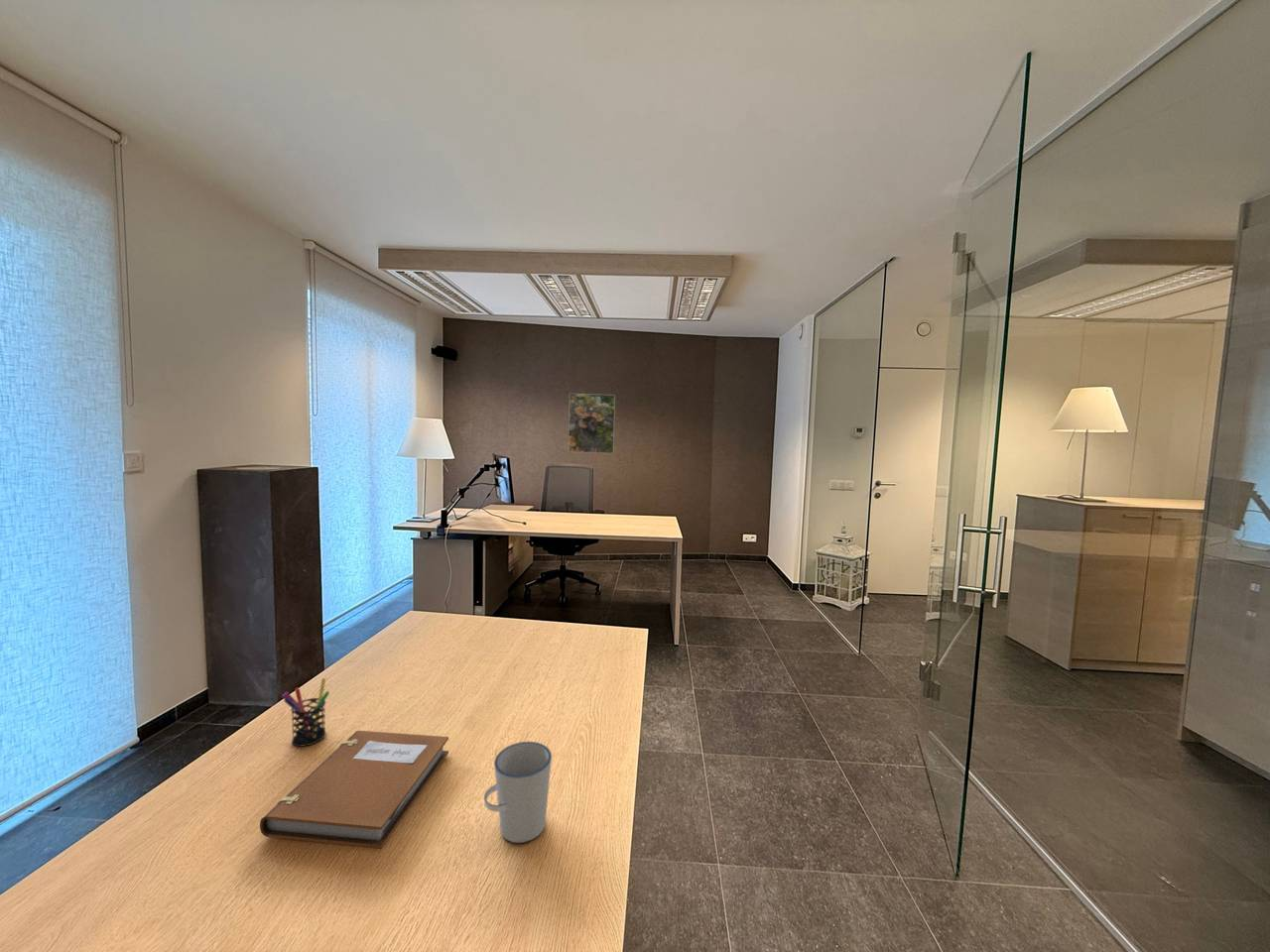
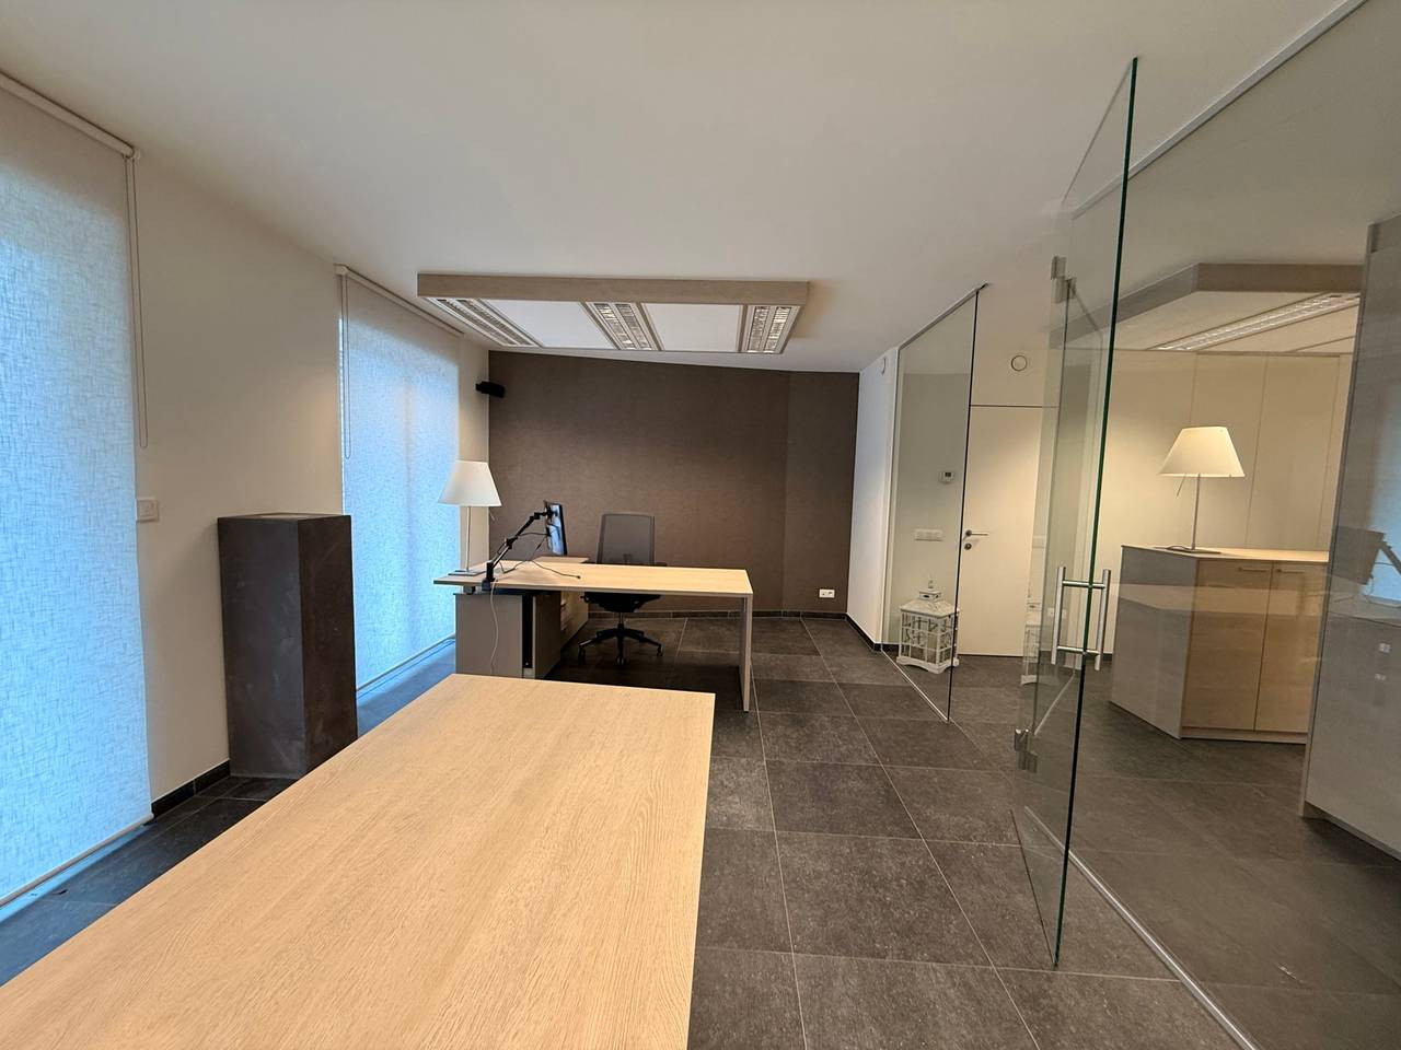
- cup (518, 793)
- notebook (367, 777)
- pen holder (310, 710)
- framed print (591, 423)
